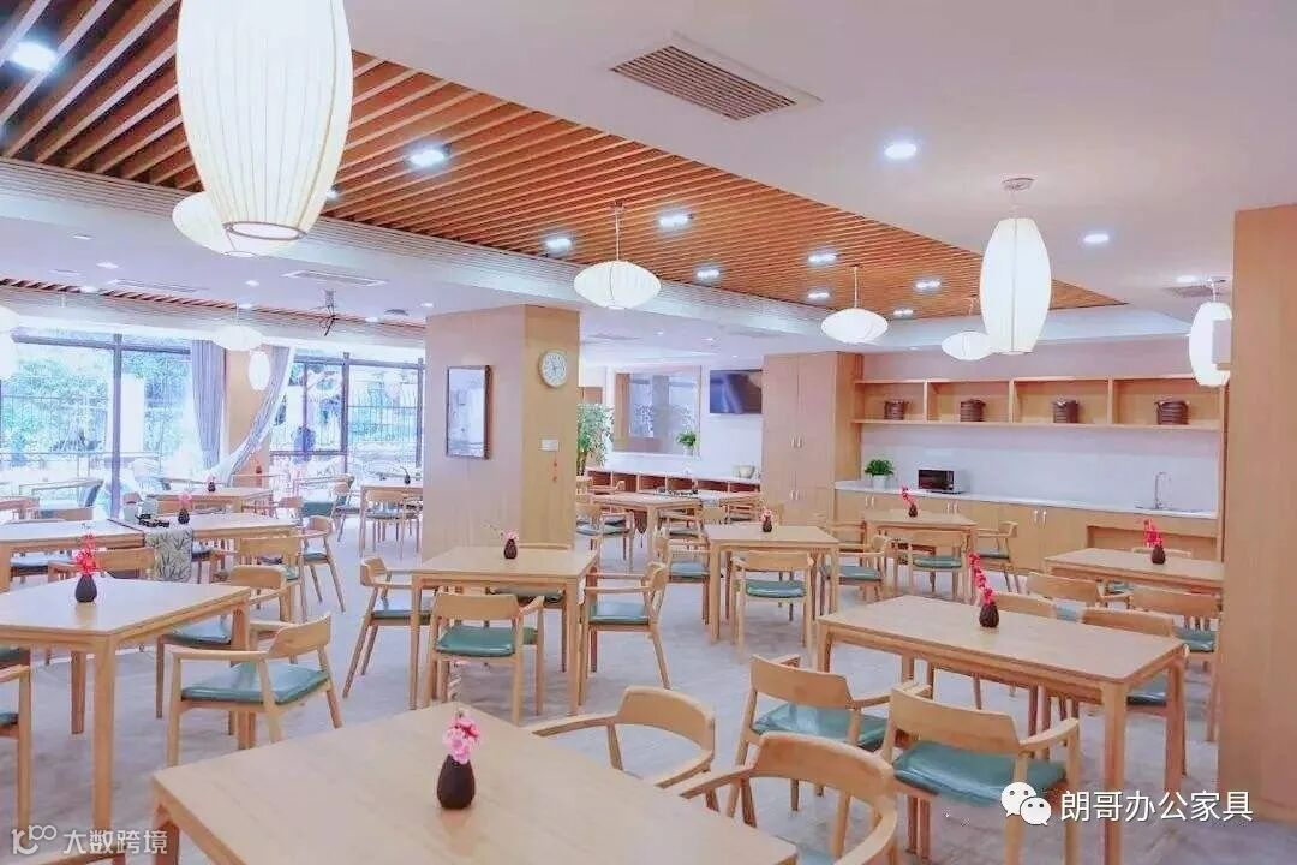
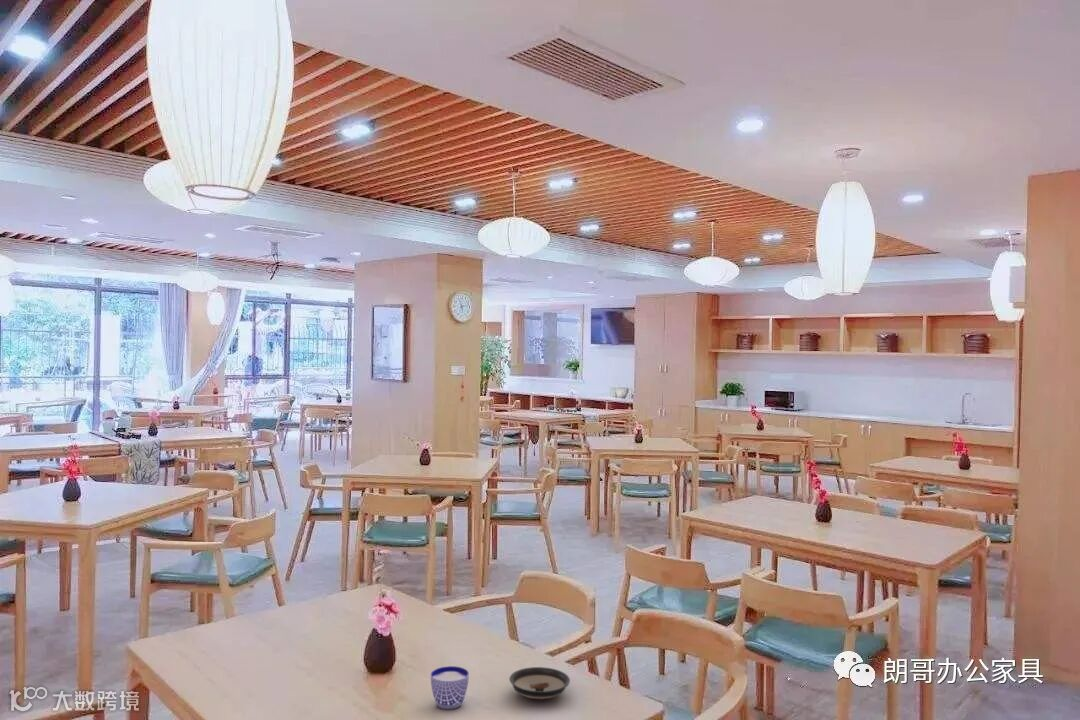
+ cup (450, 686)
+ saucer (539, 686)
